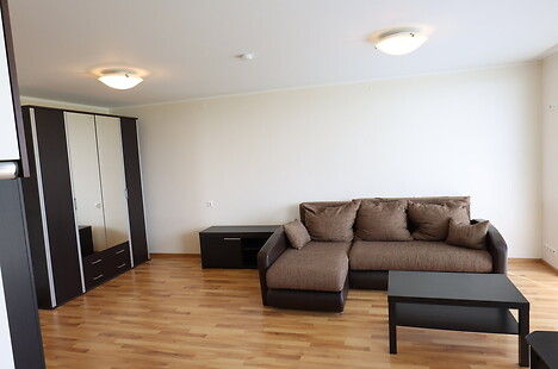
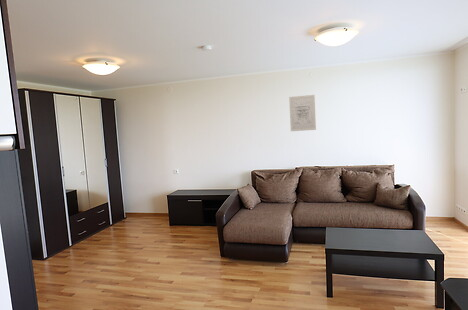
+ wall art (302, 113)
